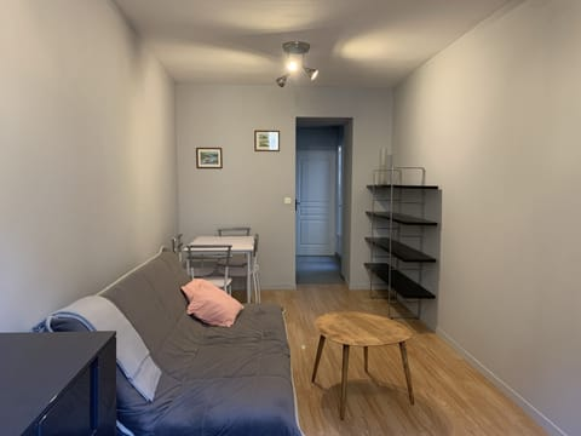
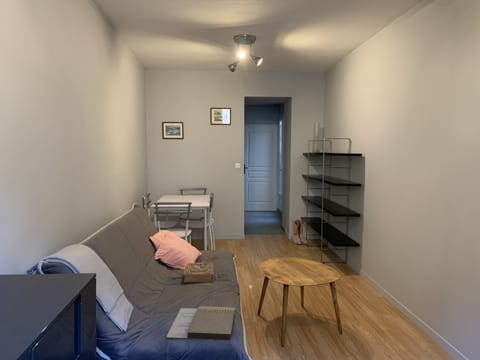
+ book (199, 269)
+ notebook (203, 320)
+ boots (299, 230)
